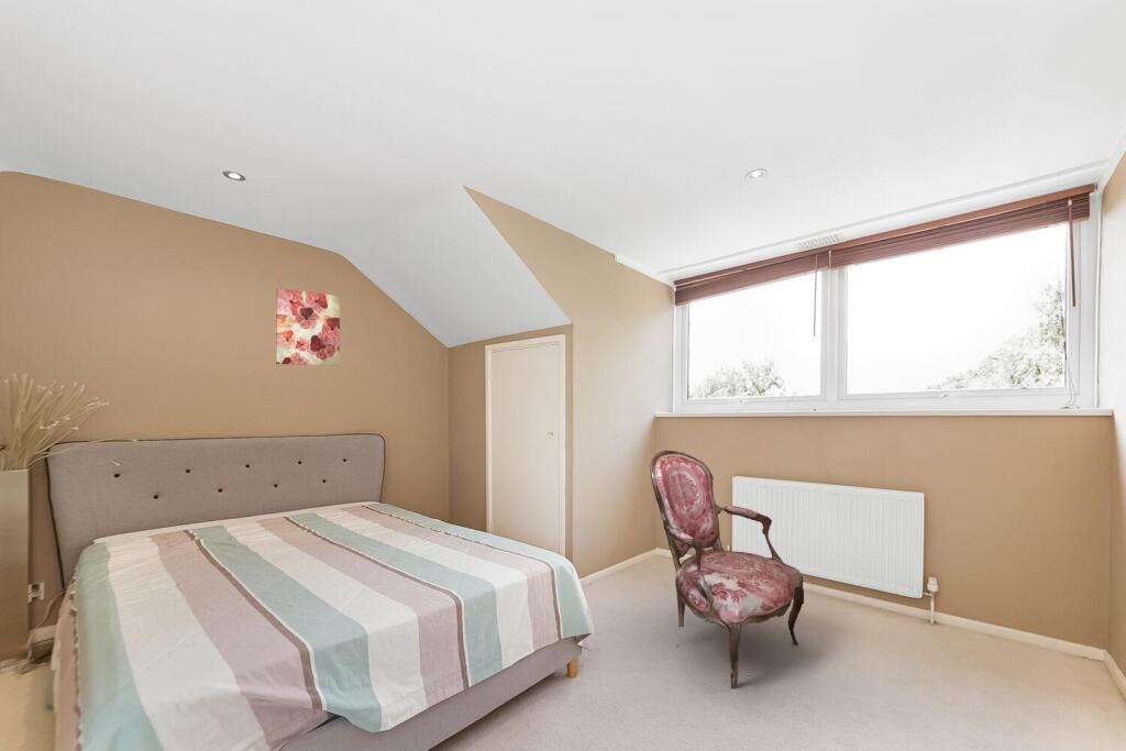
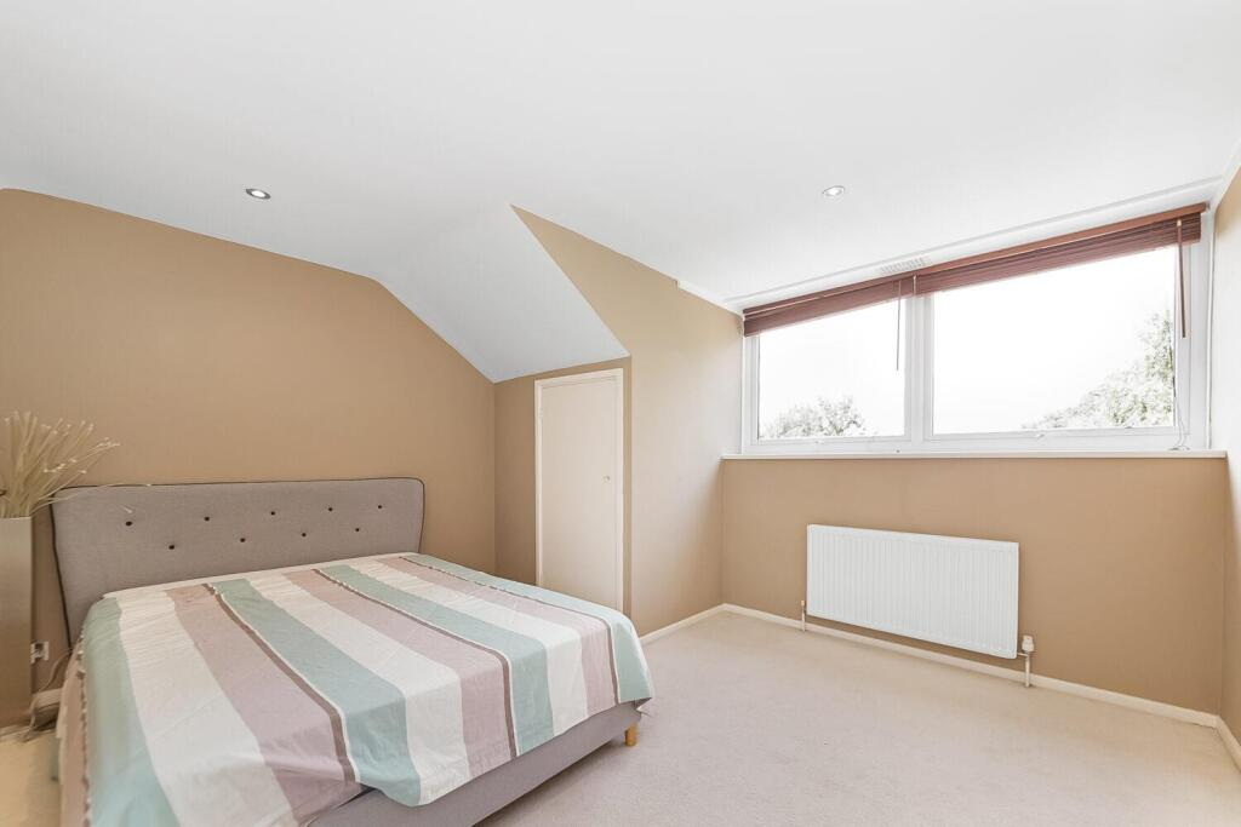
- wall art (309, 328)
- armchair (729, 551)
